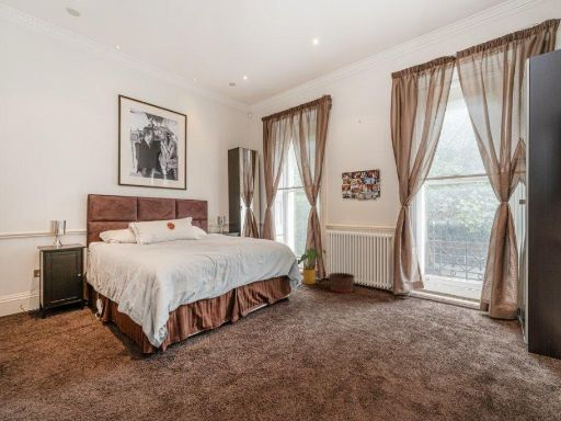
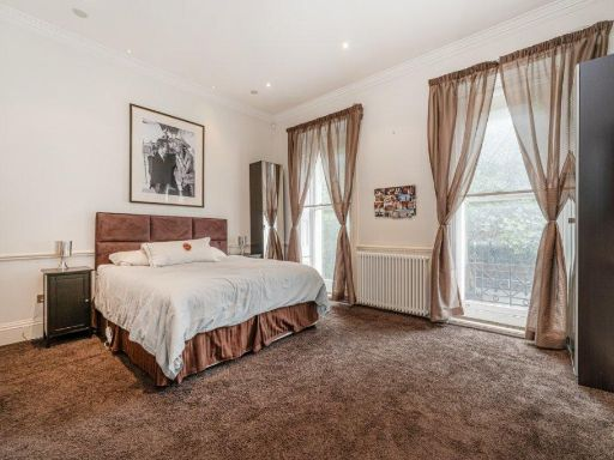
- basket (341, 282)
- house plant (309, 265)
